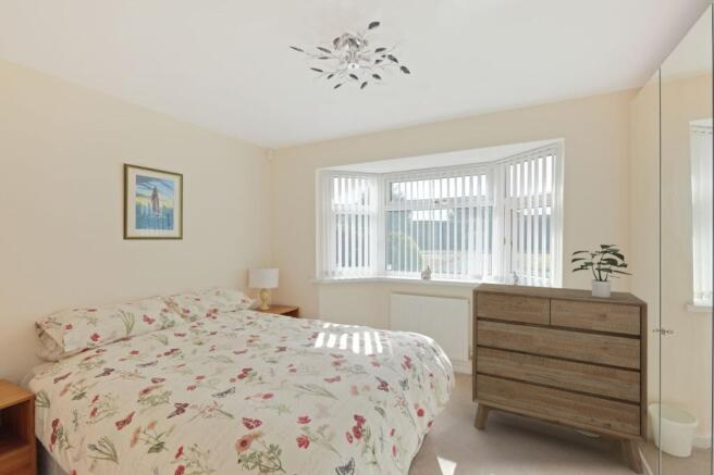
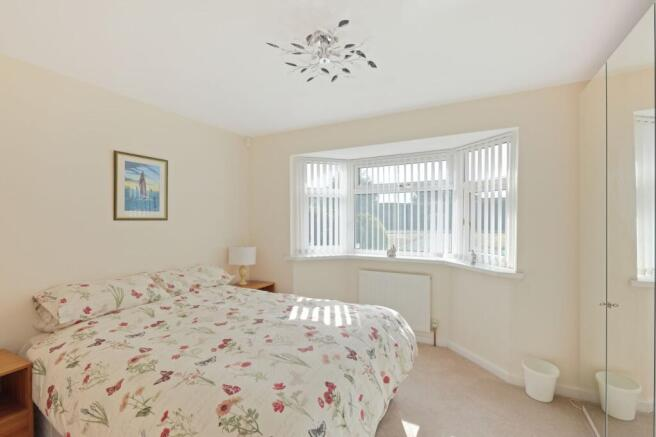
- potted plant (600, 270)
- dresser (550, 361)
